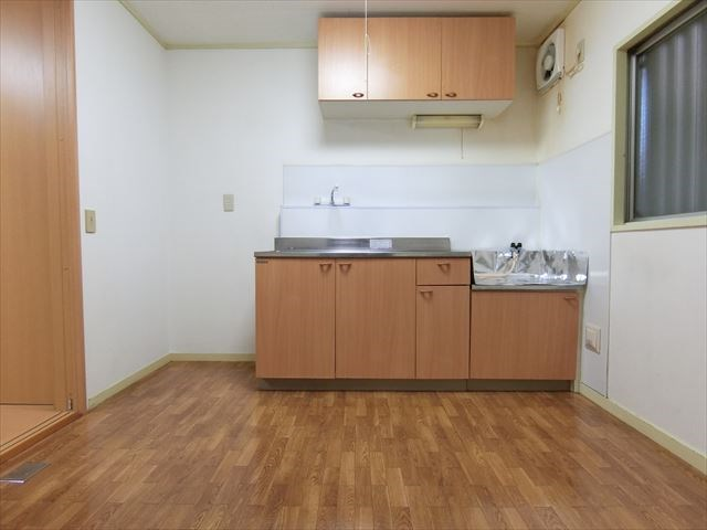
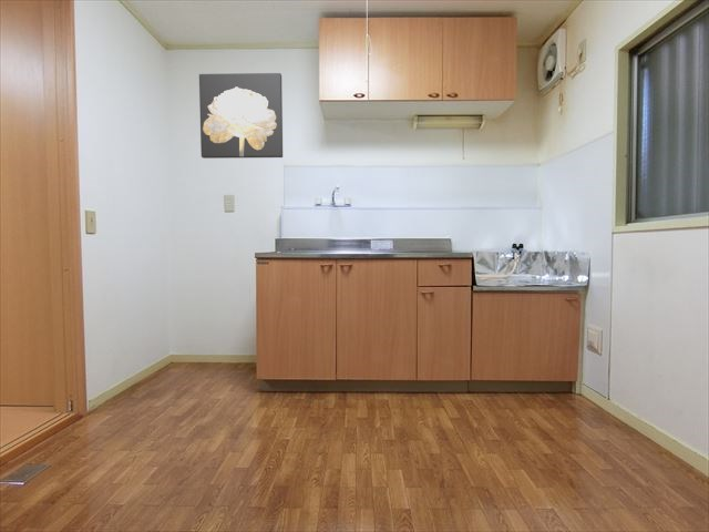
+ wall art (242, 115)
